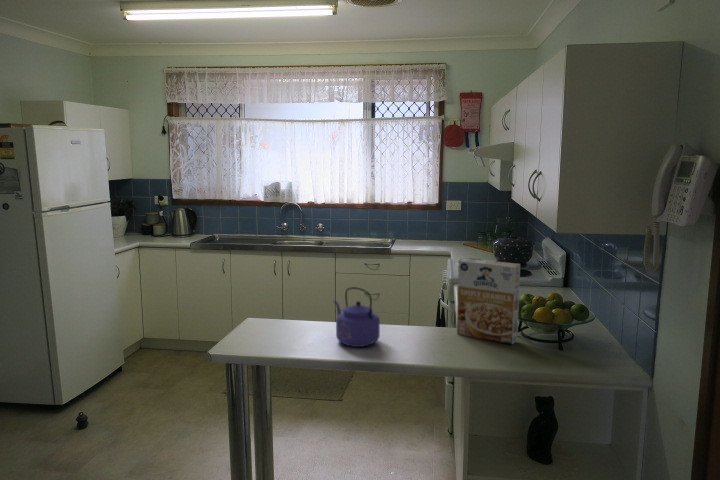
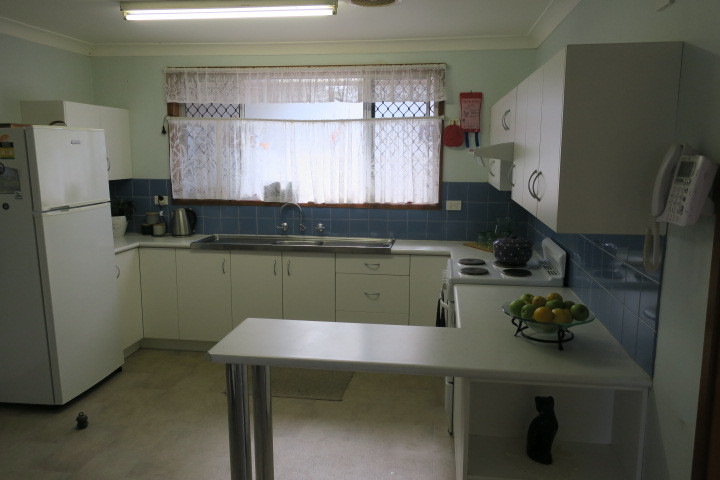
- cereal box (487, 300)
- kettle (353, 313)
